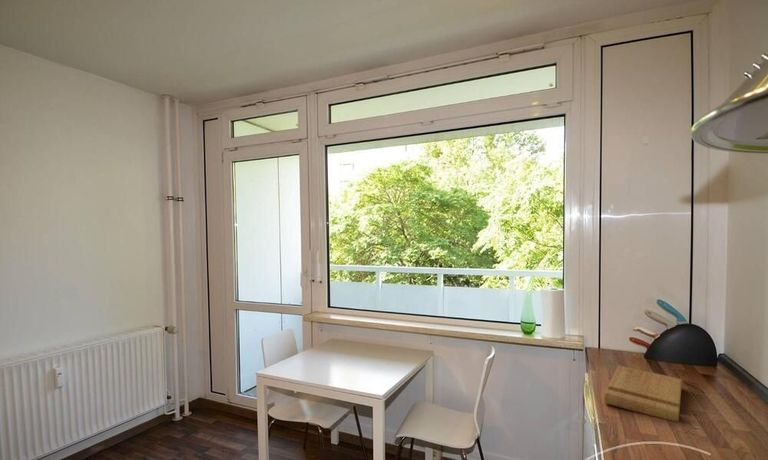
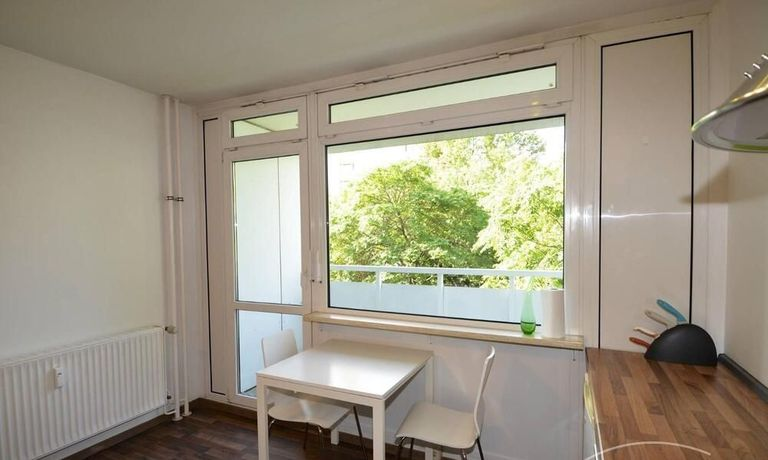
- cutting board (644, 390)
